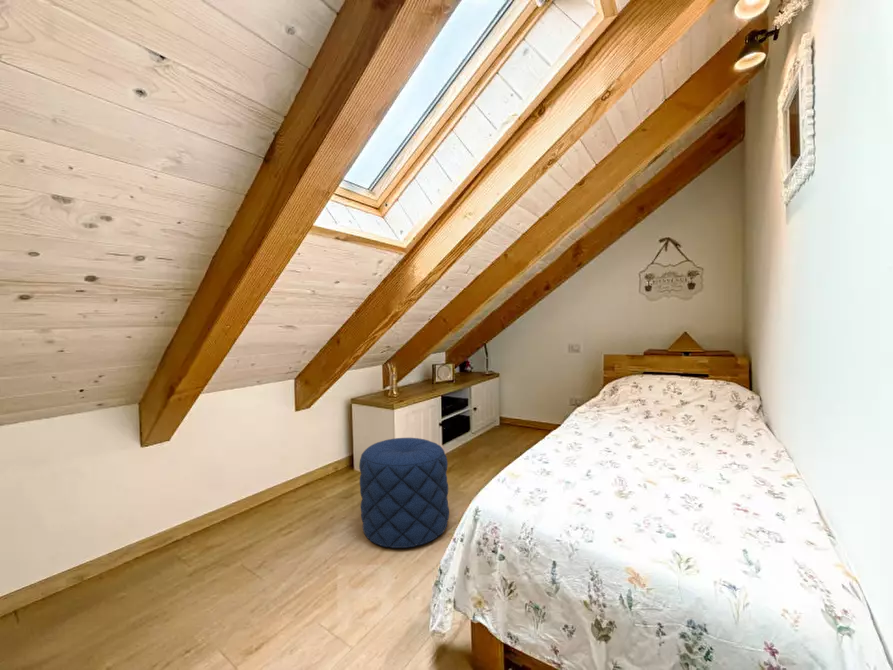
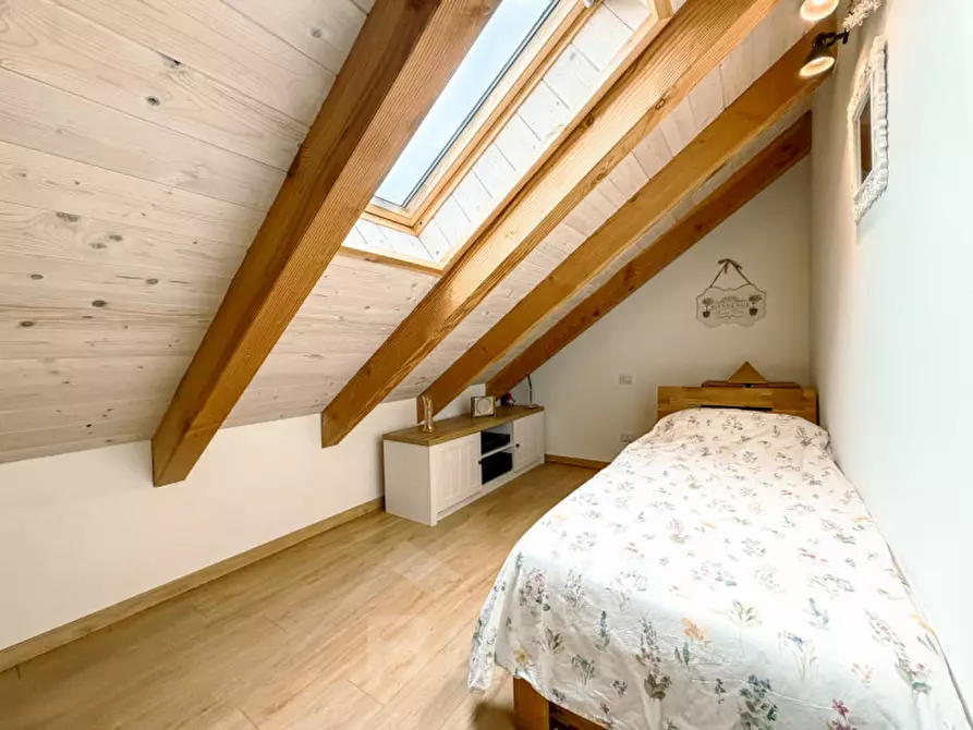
- pouf (404, 485)
